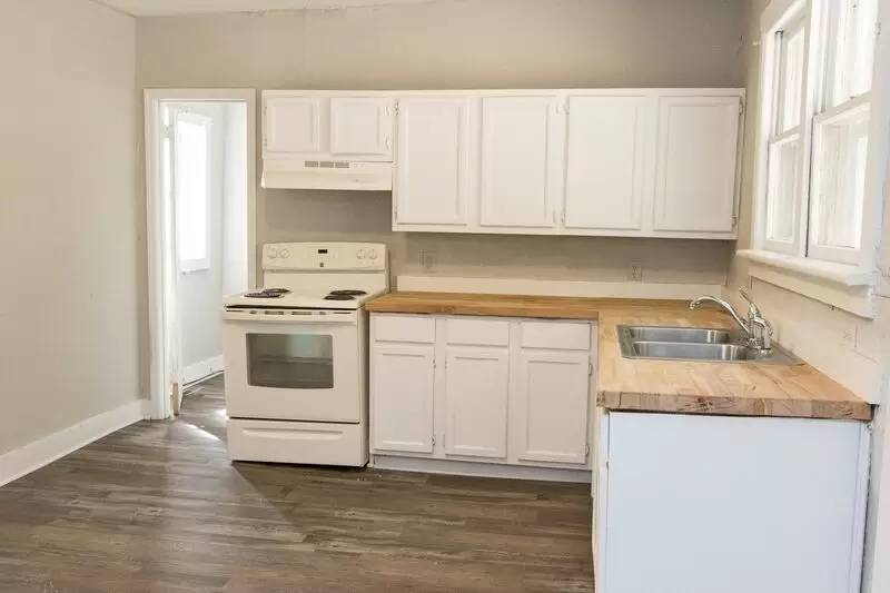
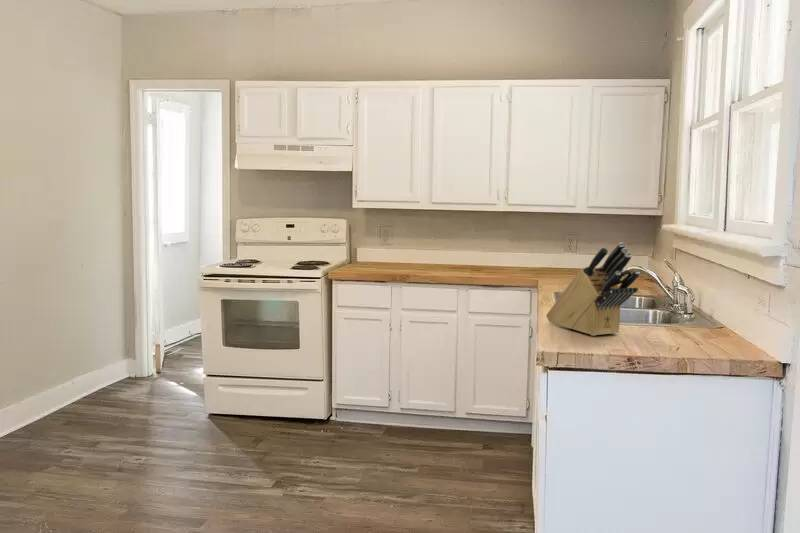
+ knife block (591, 286)
